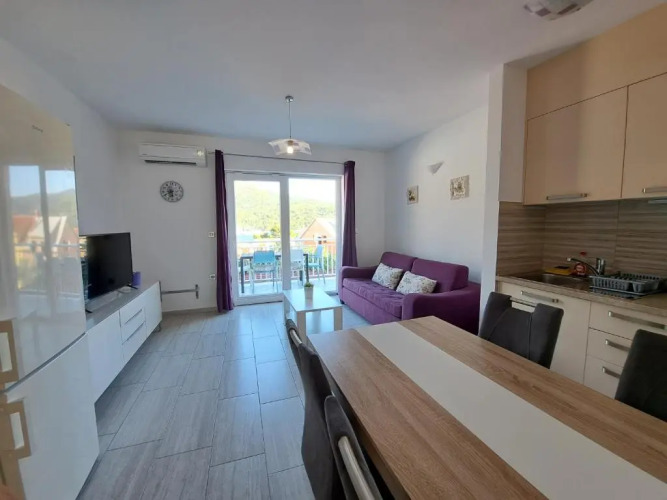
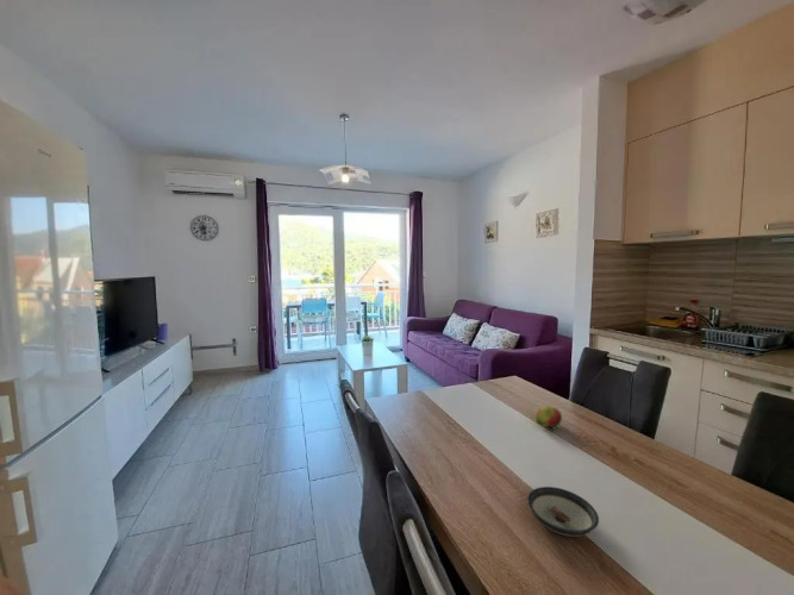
+ saucer (561, 514)
+ fruit (548, 416)
